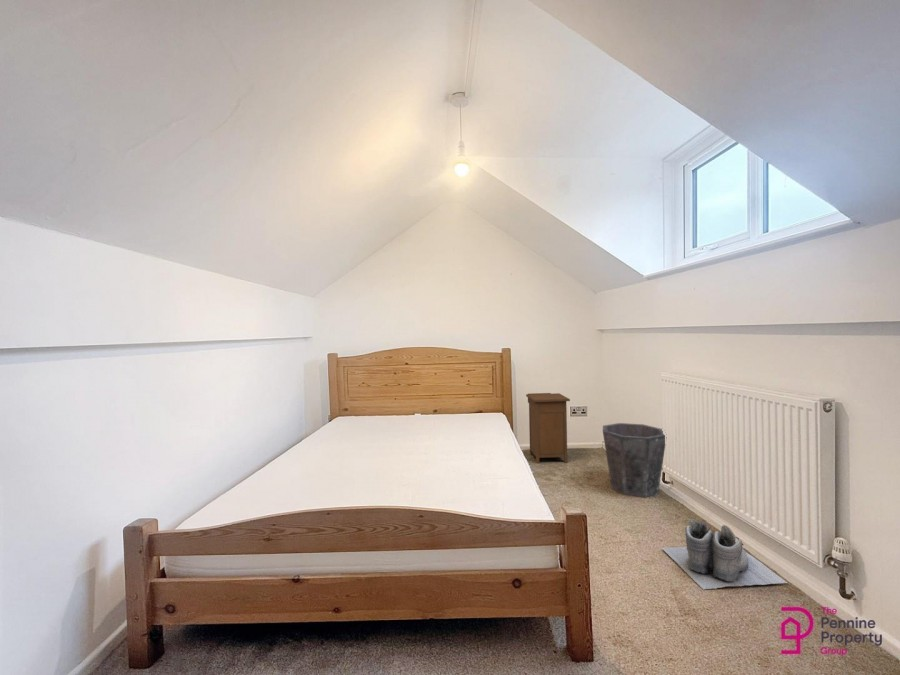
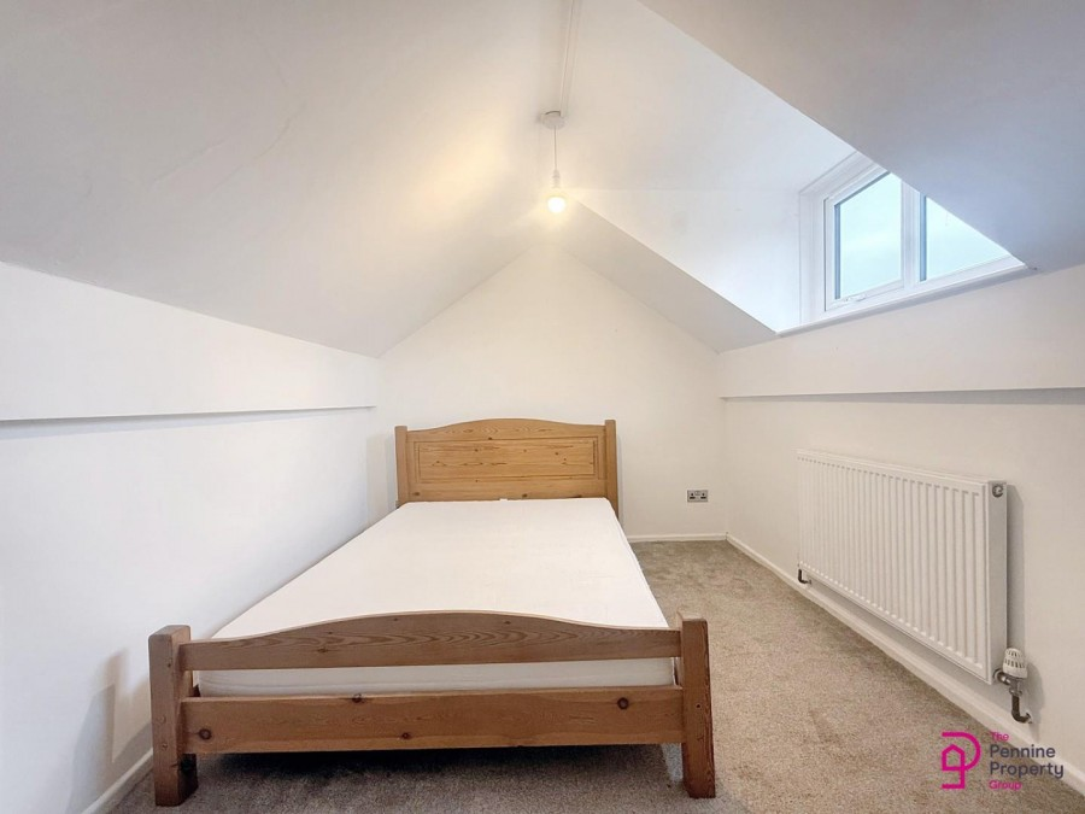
- boots (719, 544)
- waste bin (633, 459)
- nightstand (545, 425)
